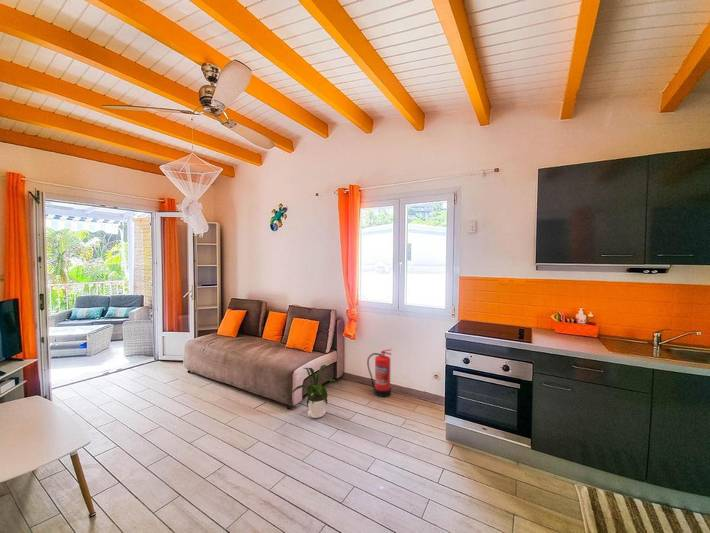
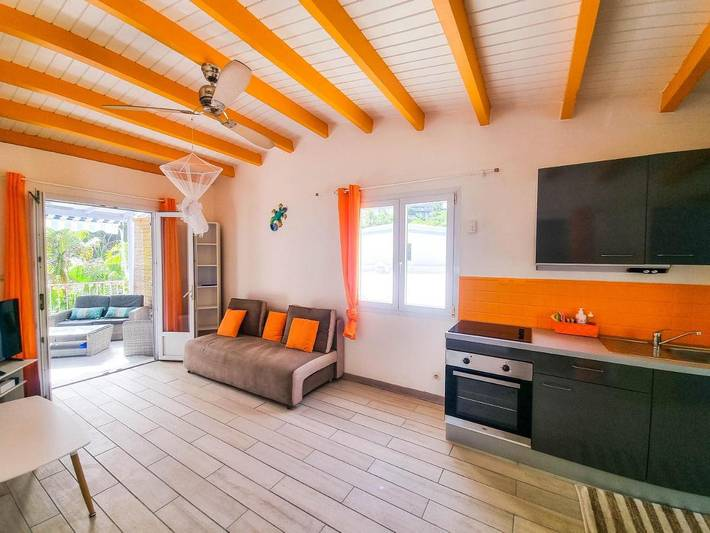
- house plant (316, 389)
- fire extinguisher (378, 369)
